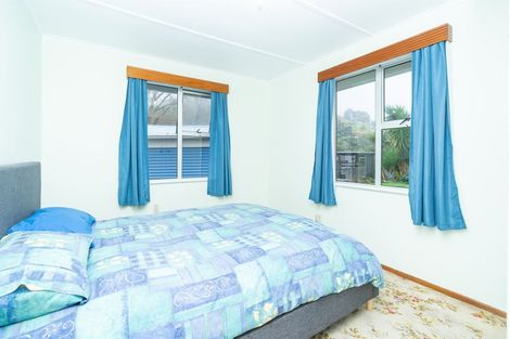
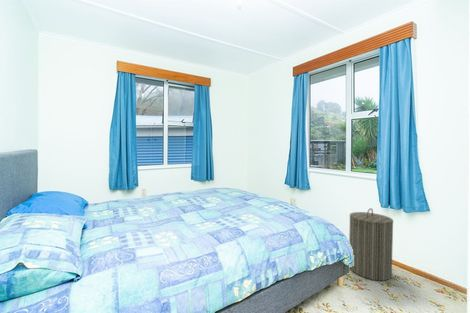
+ laundry hamper (370, 239)
